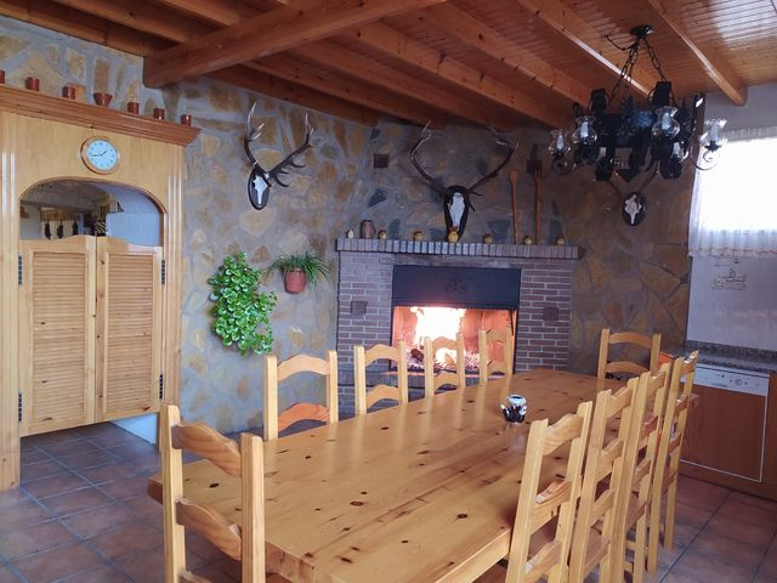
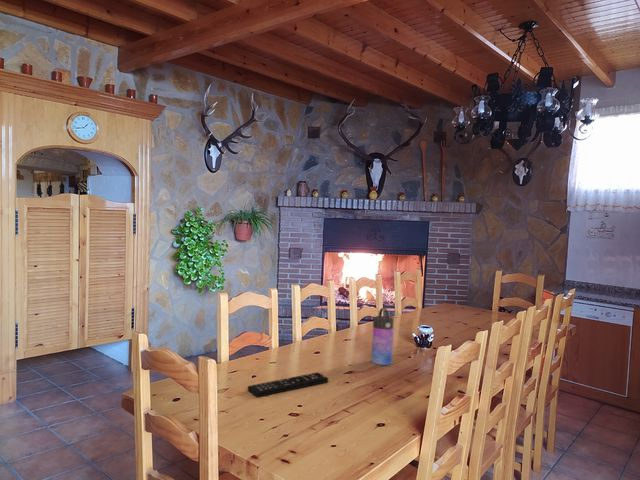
+ remote control (289, 383)
+ water bottle (382, 335)
